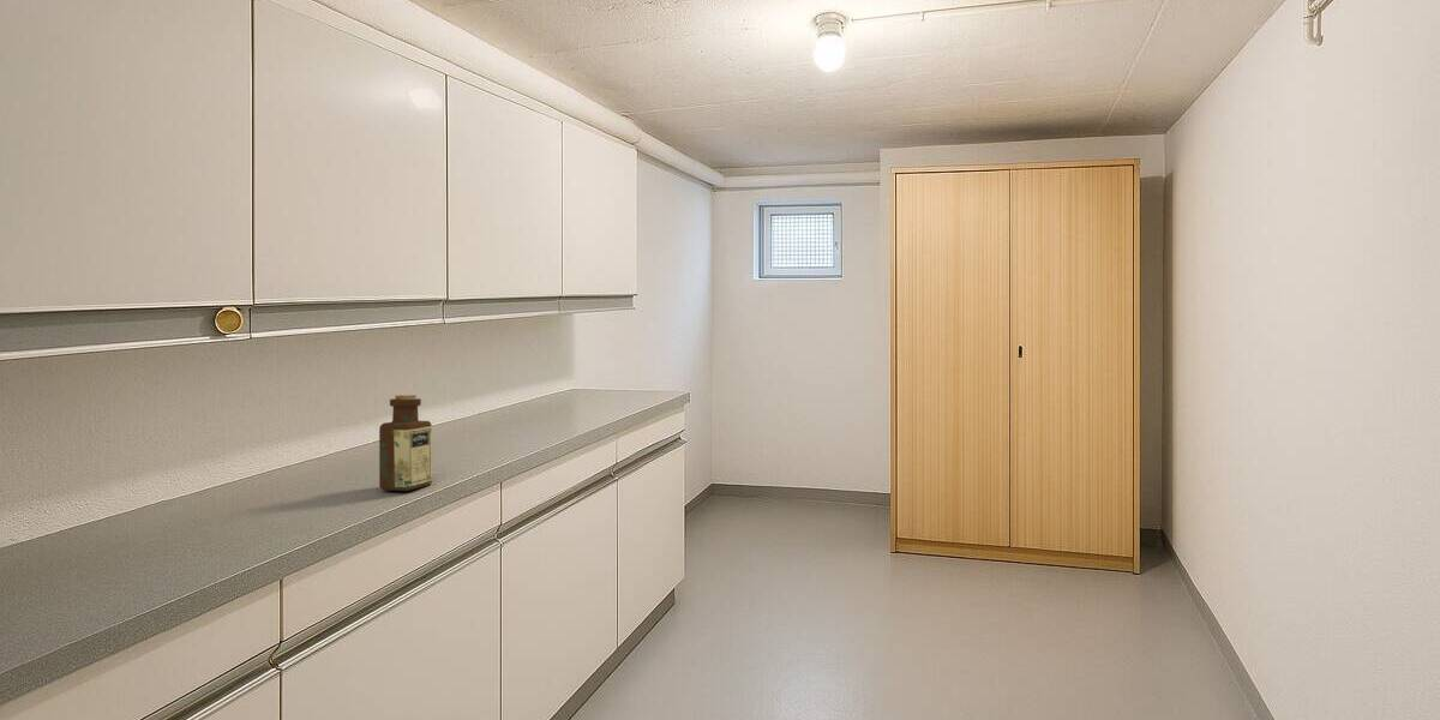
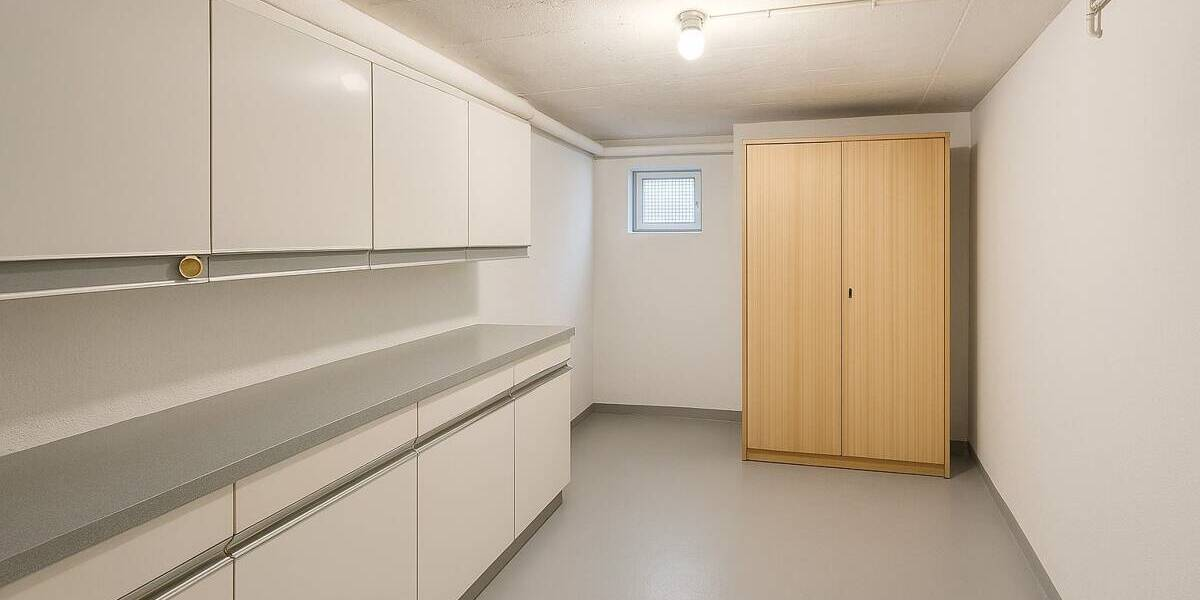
- bottle (406, 440)
